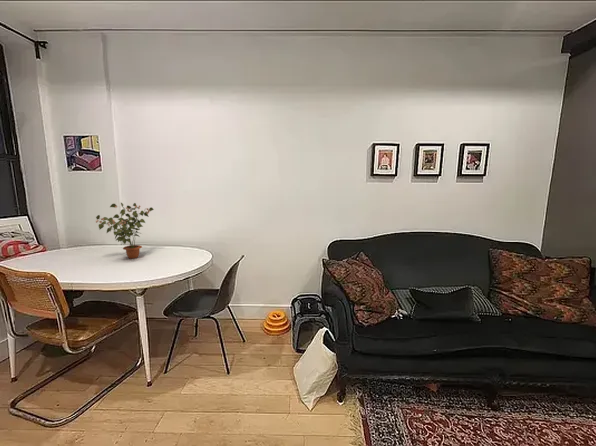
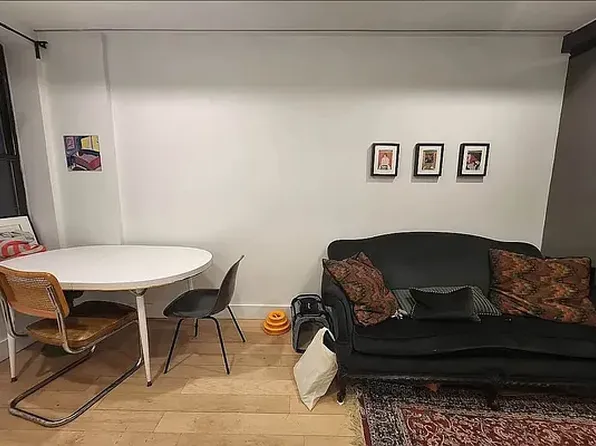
- potted plant (130, 230)
